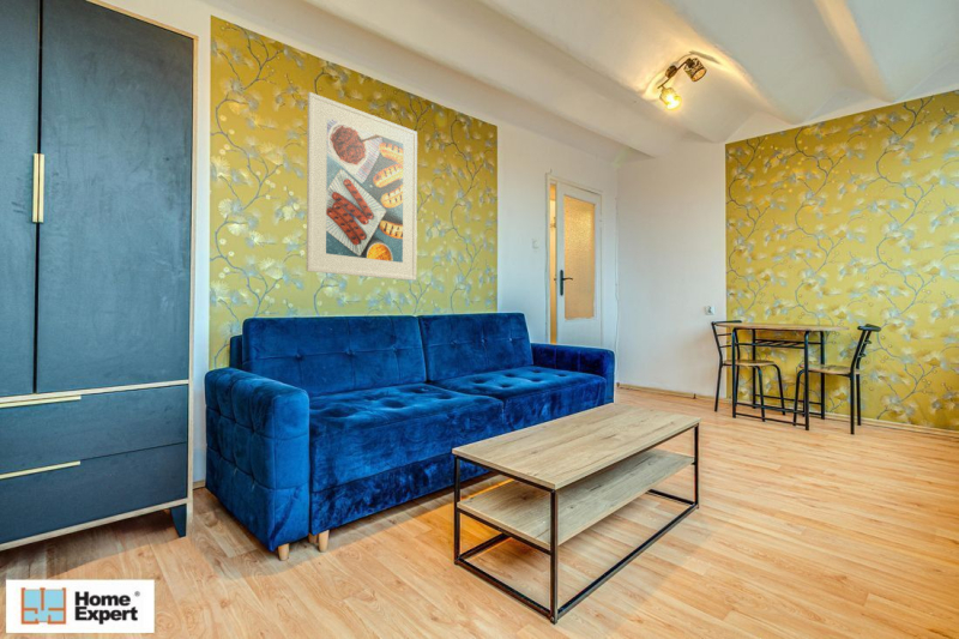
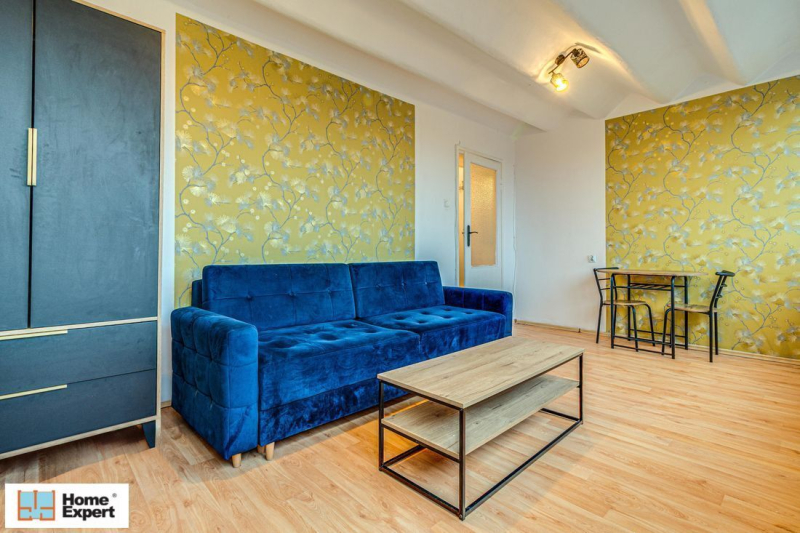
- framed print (367, 194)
